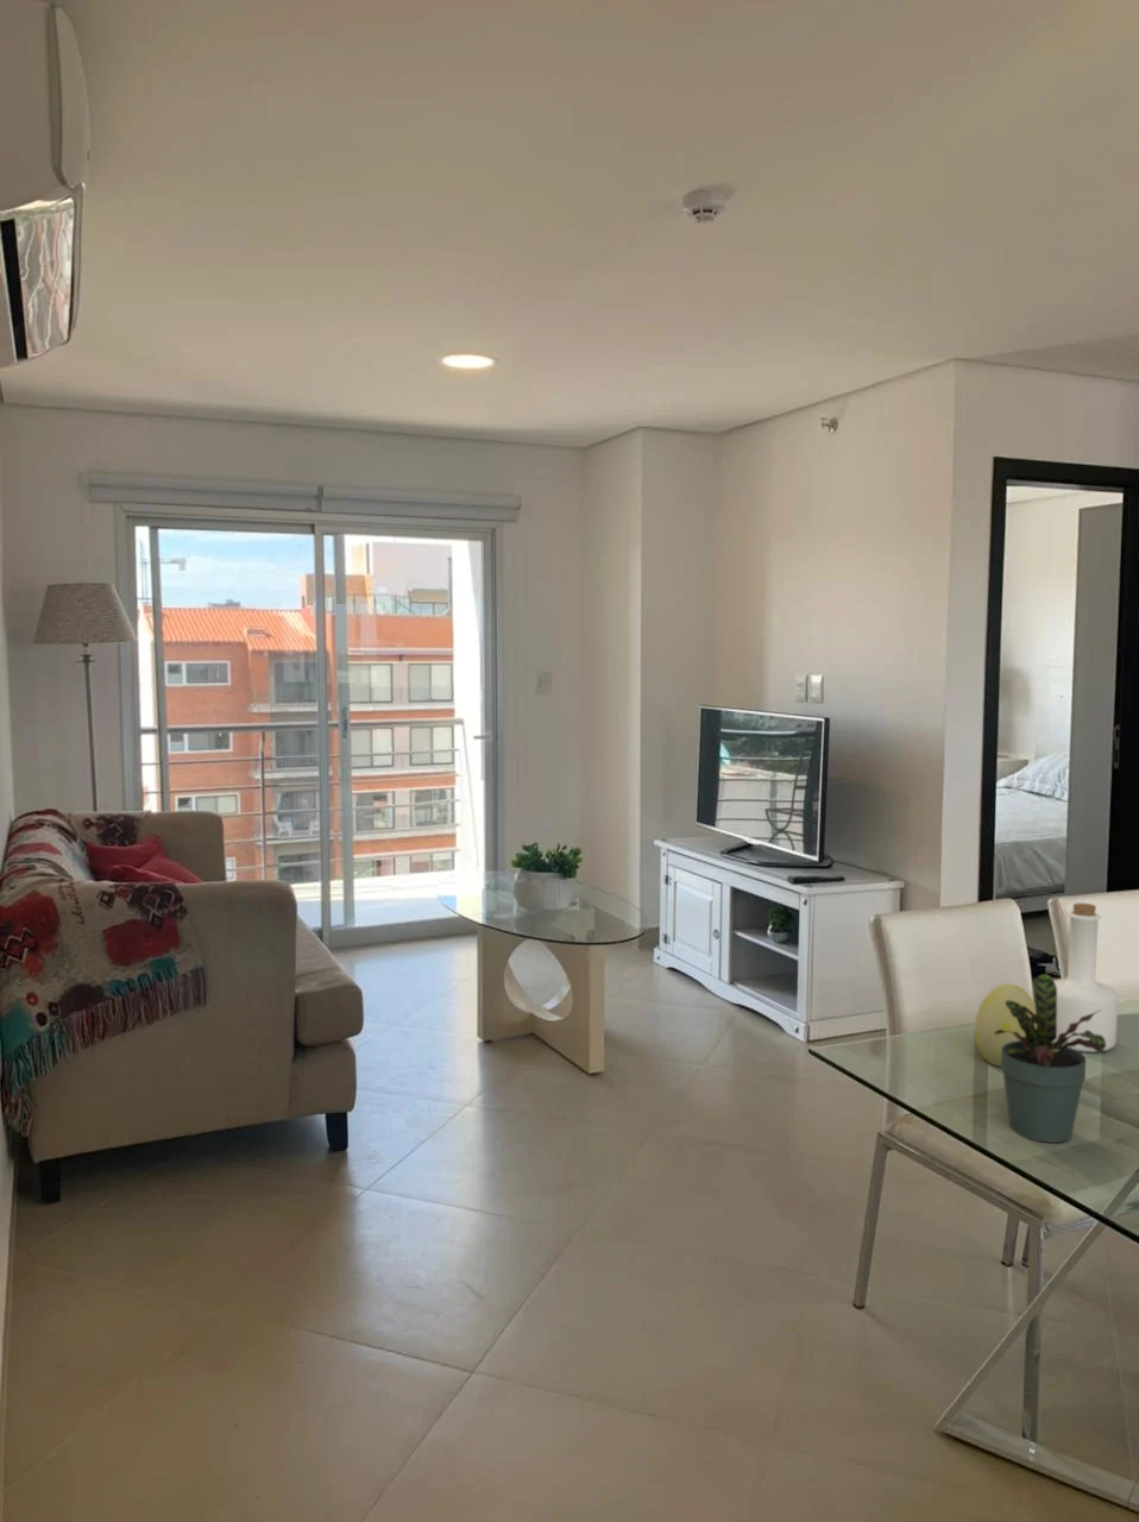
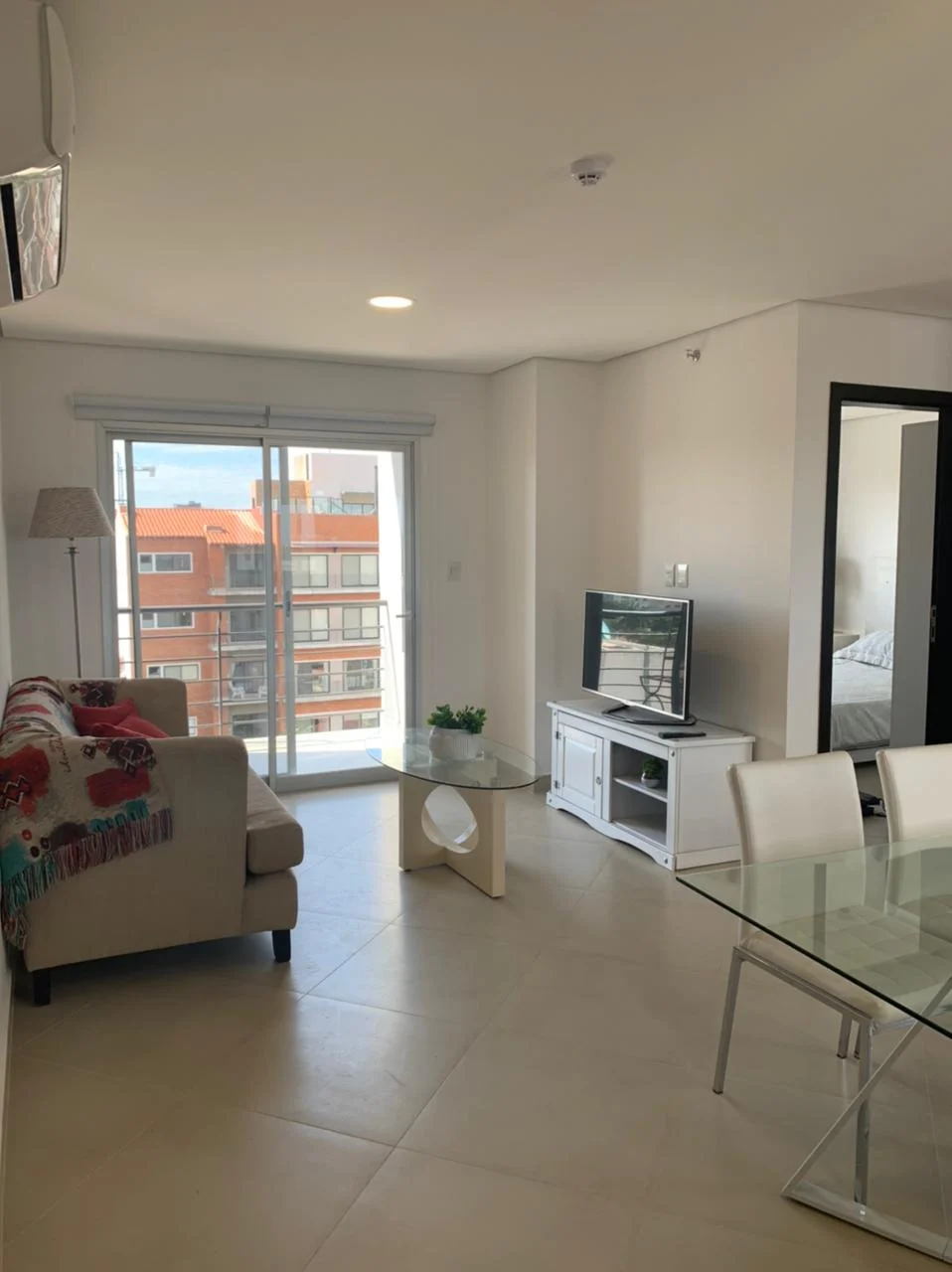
- potted plant (1052, 1053)
- decorative egg (1009, 1023)
- bottle (1080, 973)
